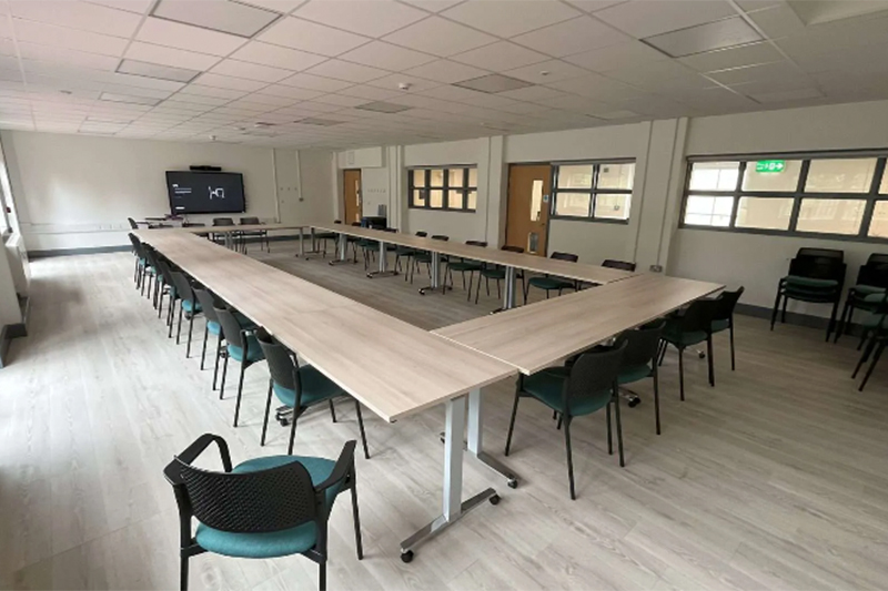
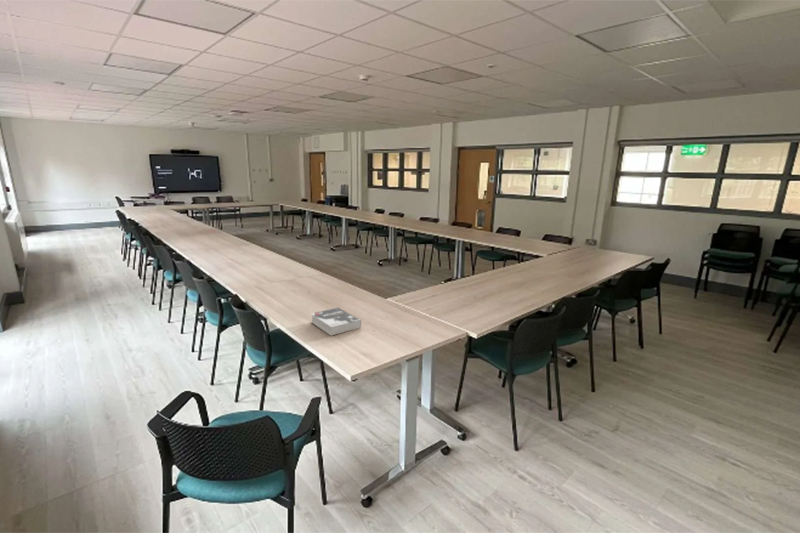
+ book (335, 320)
